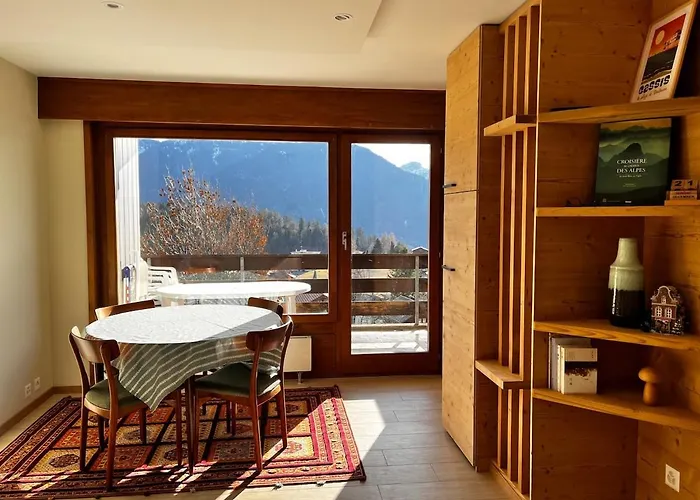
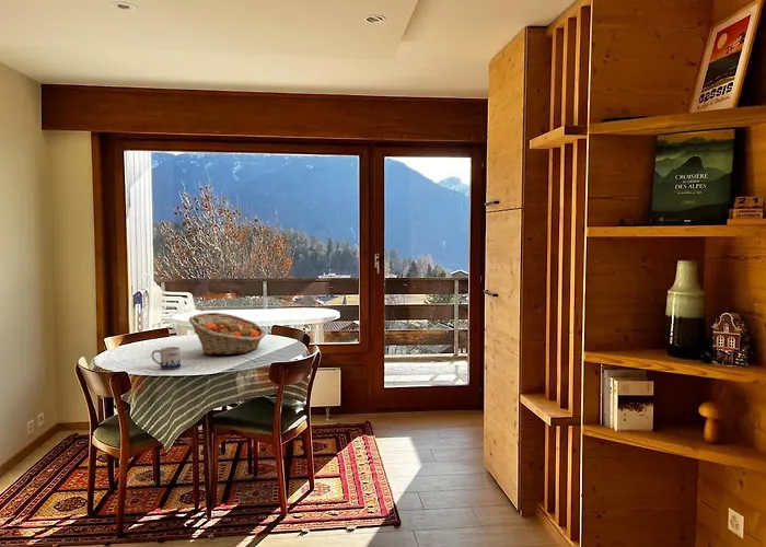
+ fruit basket (228, 331)
+ mug (167, 358)
